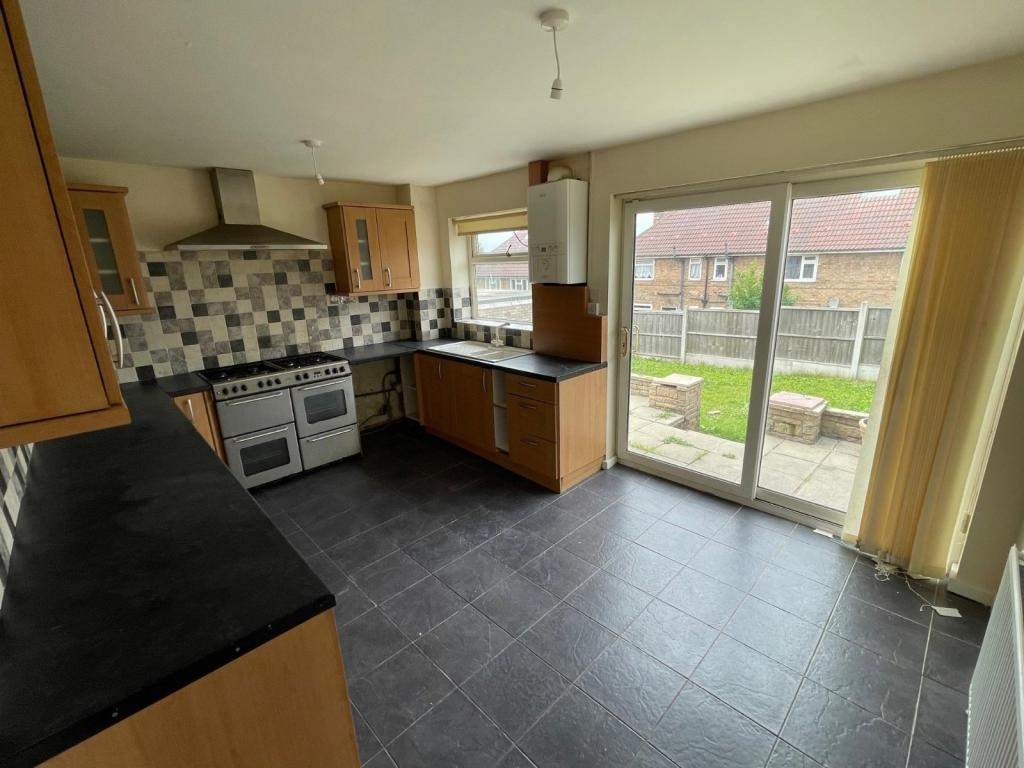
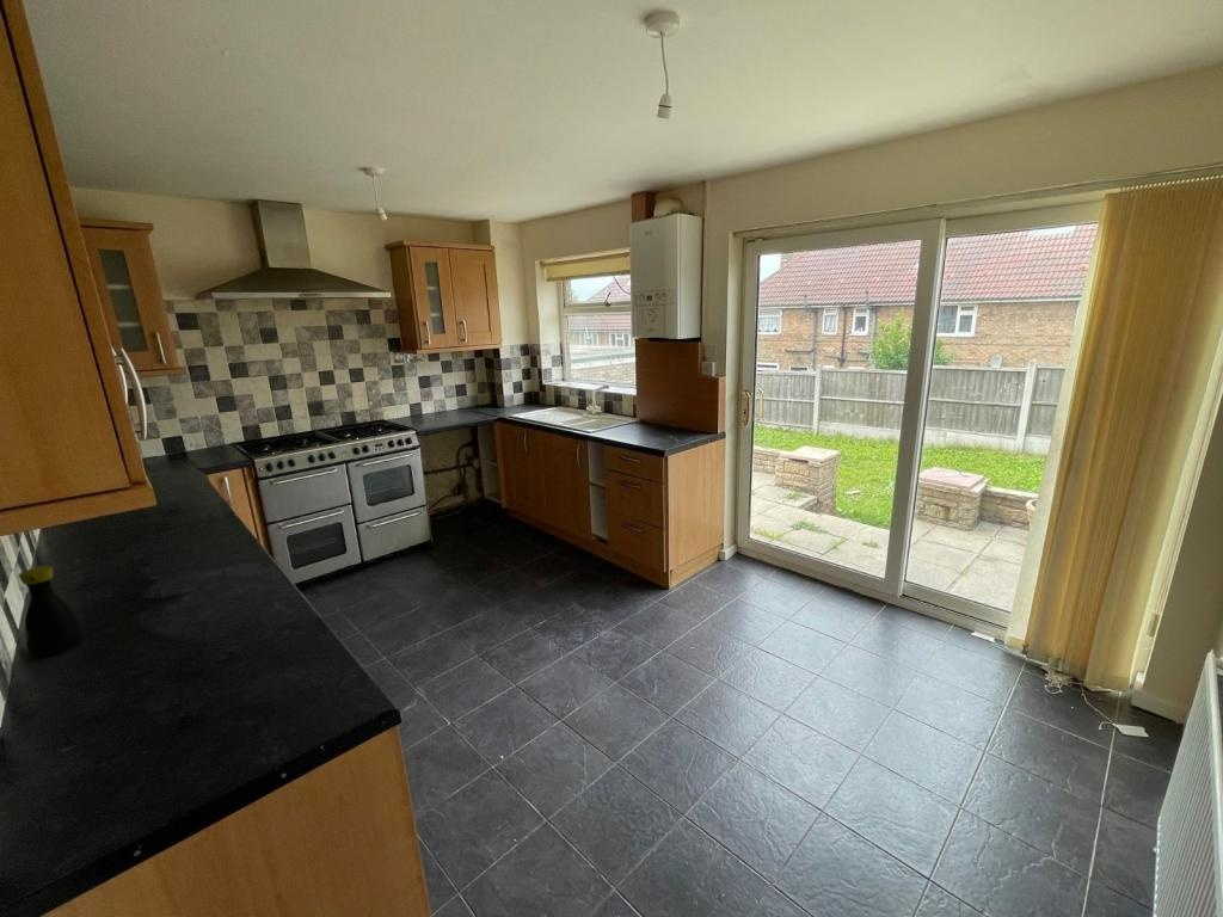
+ bottle (47, 609)
